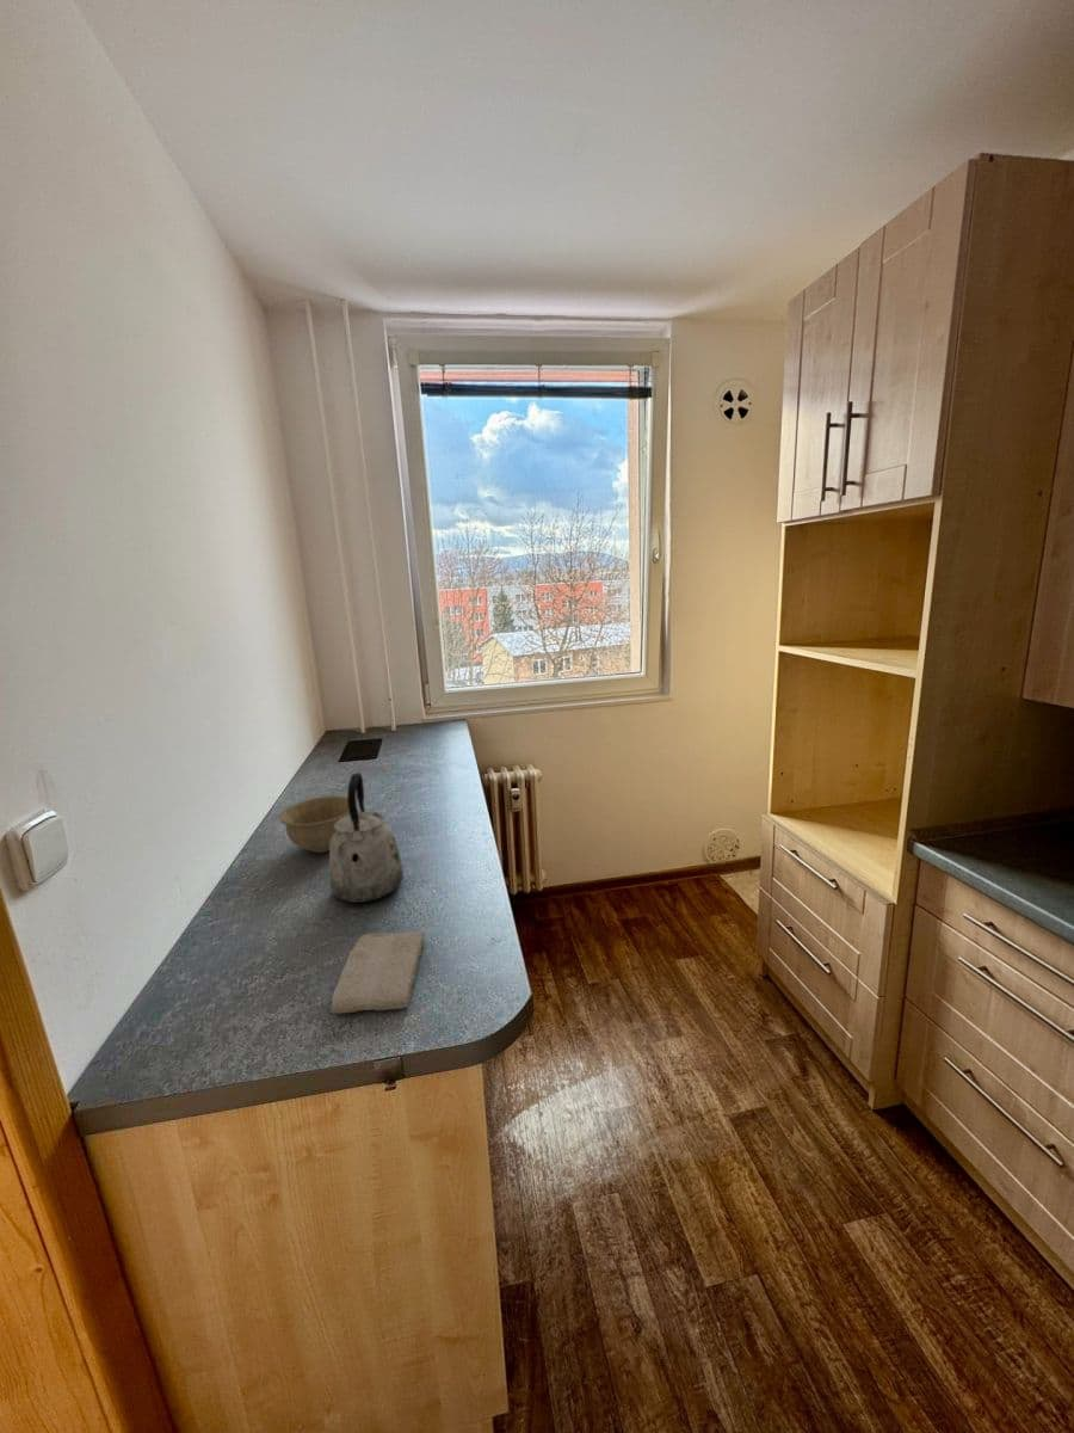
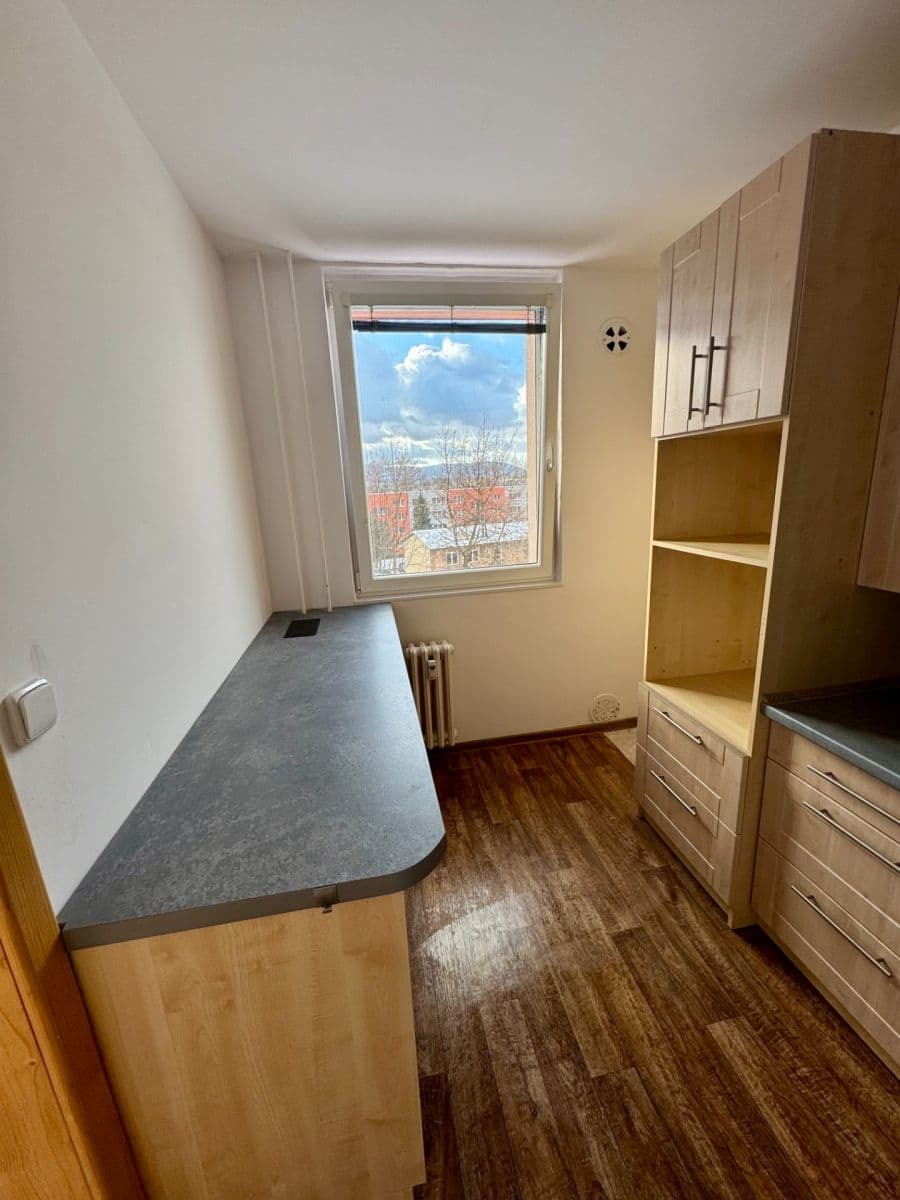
- washcloth (382, 967)
- bowl (320, 828)
- kettle (360, 841)
